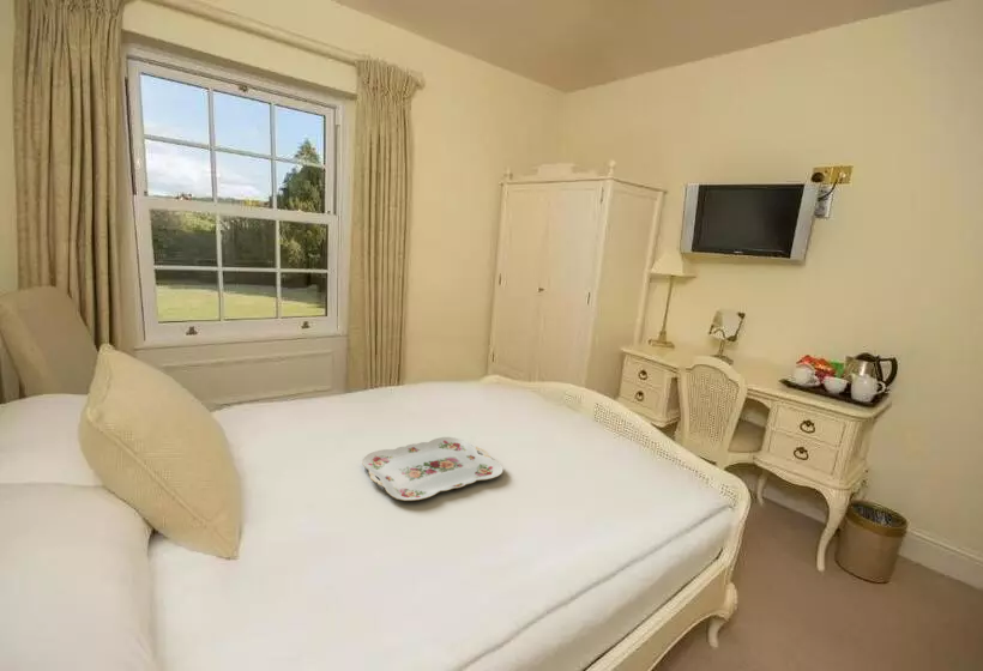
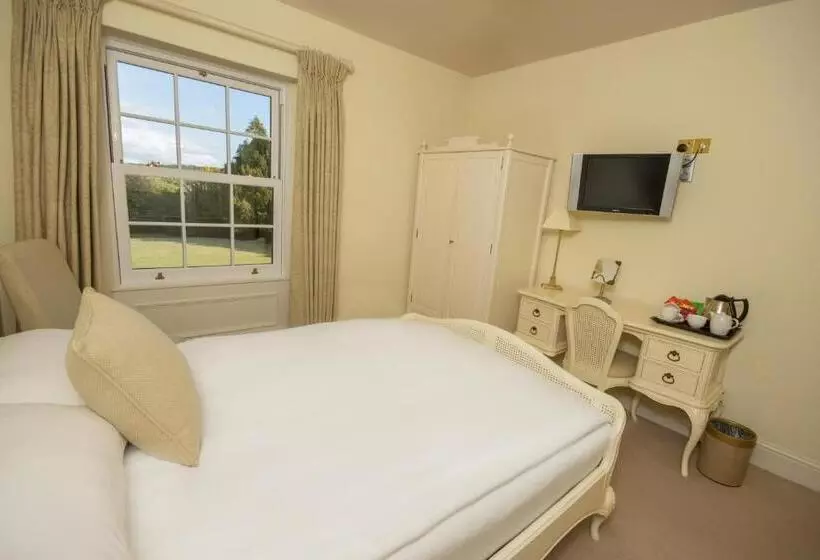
- serving tray (433, 465)
